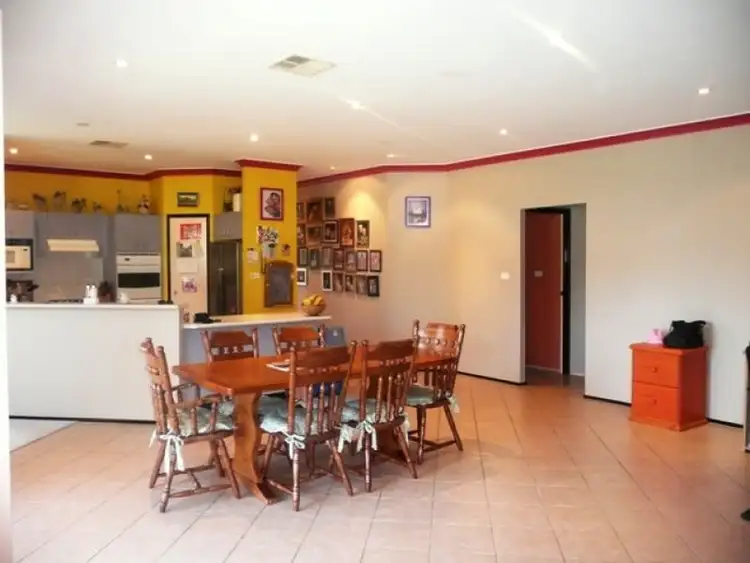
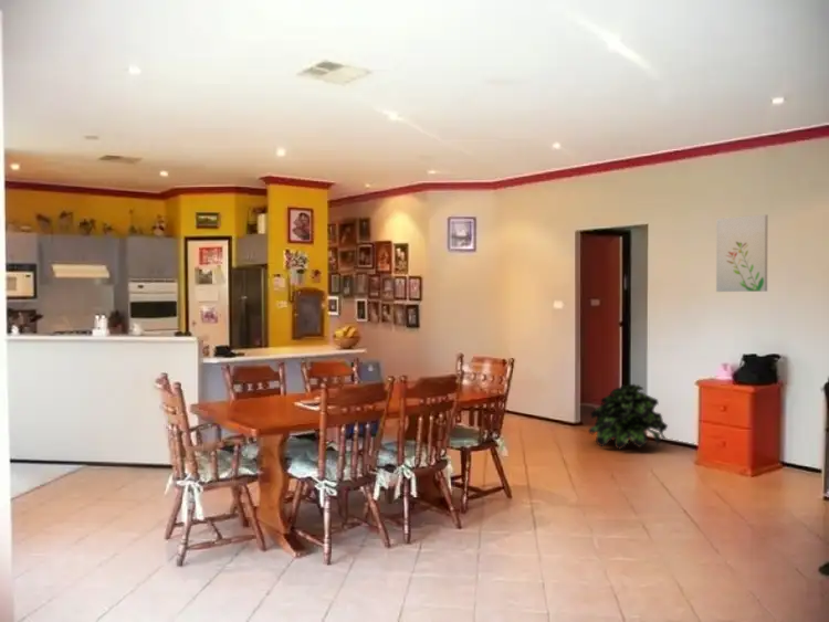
+ wall art (741, 254)
+ potted plant (628, 414)
